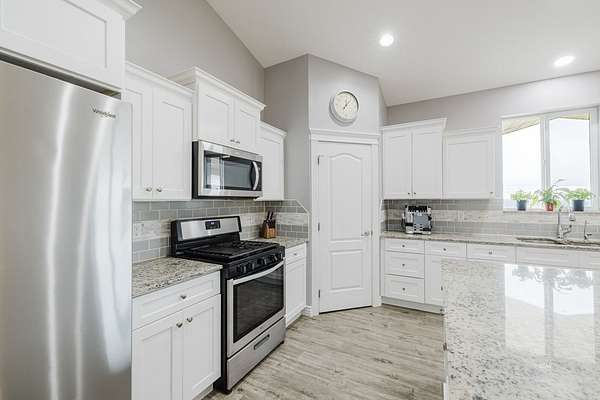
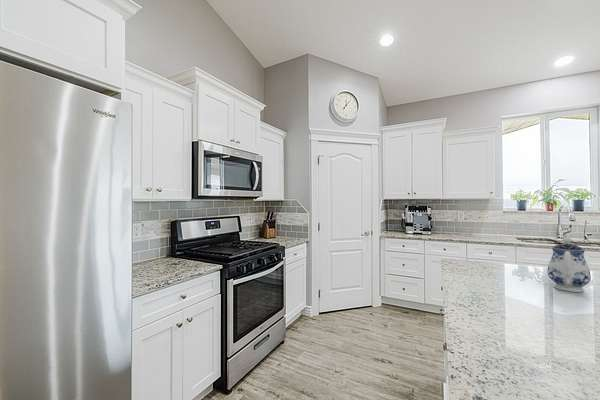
+ teapot (568, 263)
